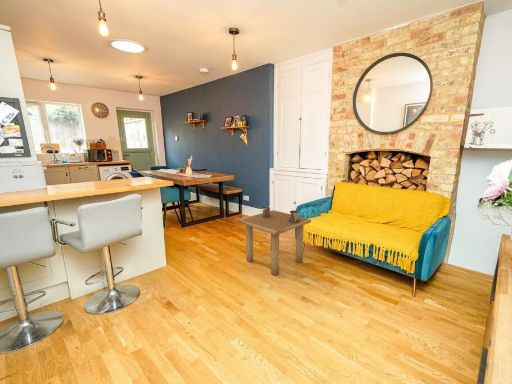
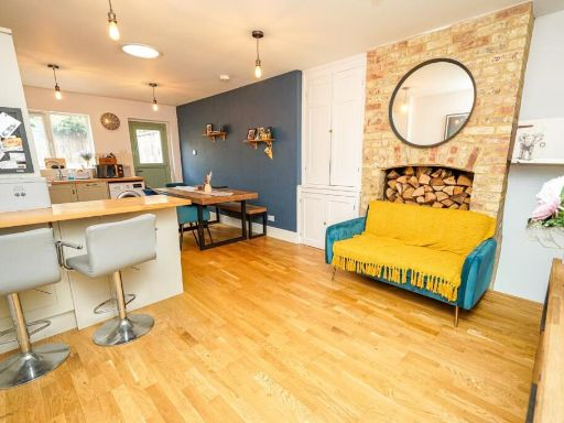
- side table (274, 236)
